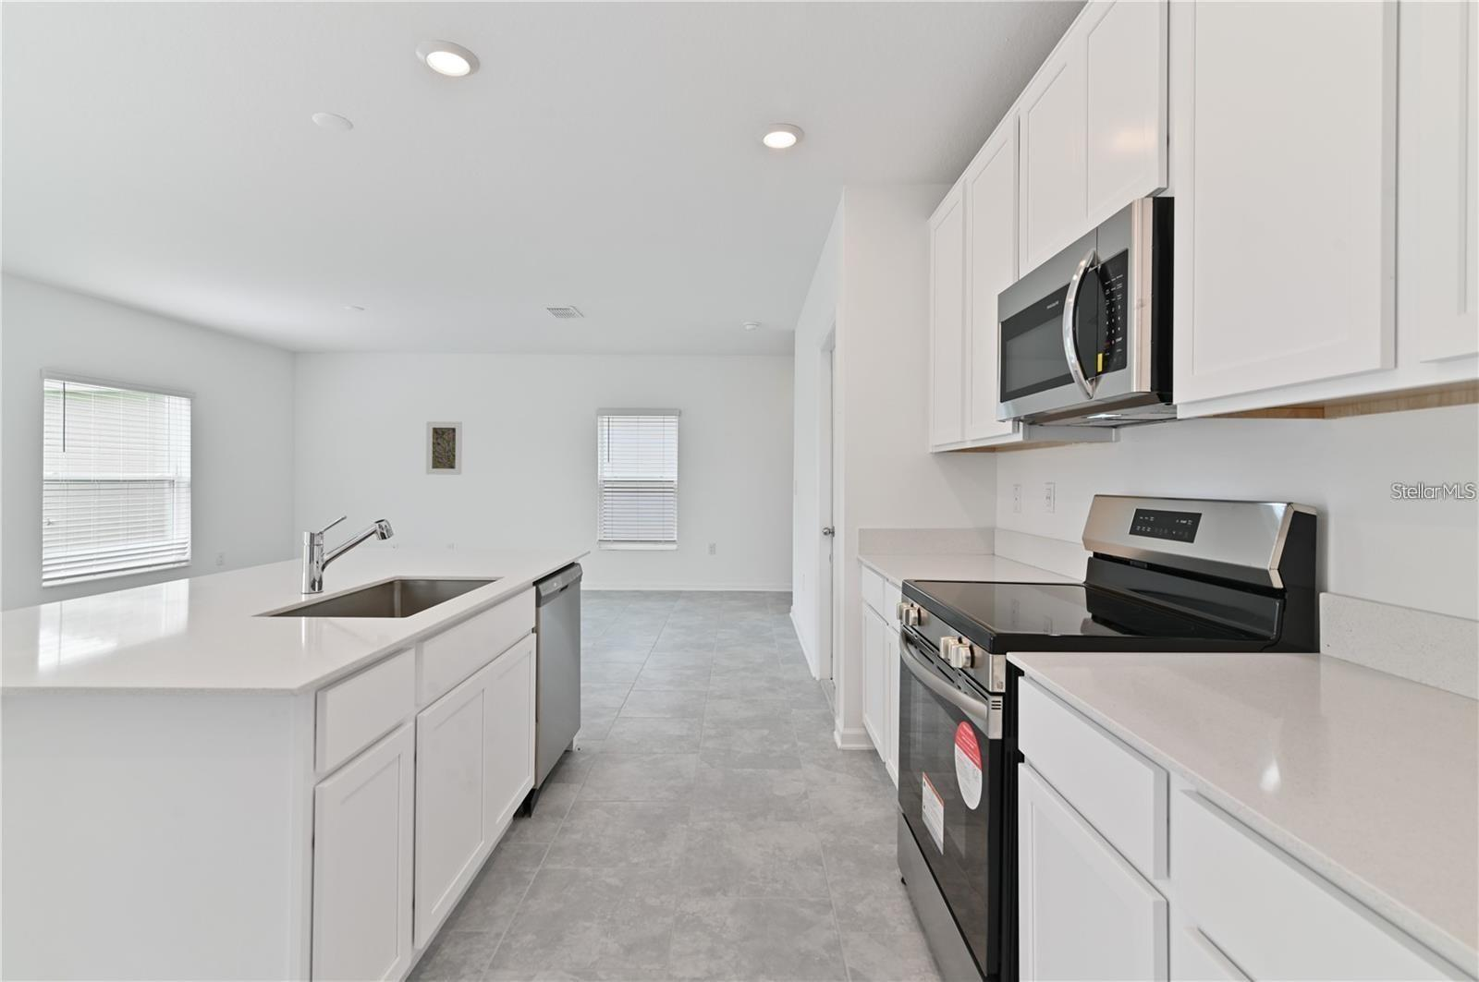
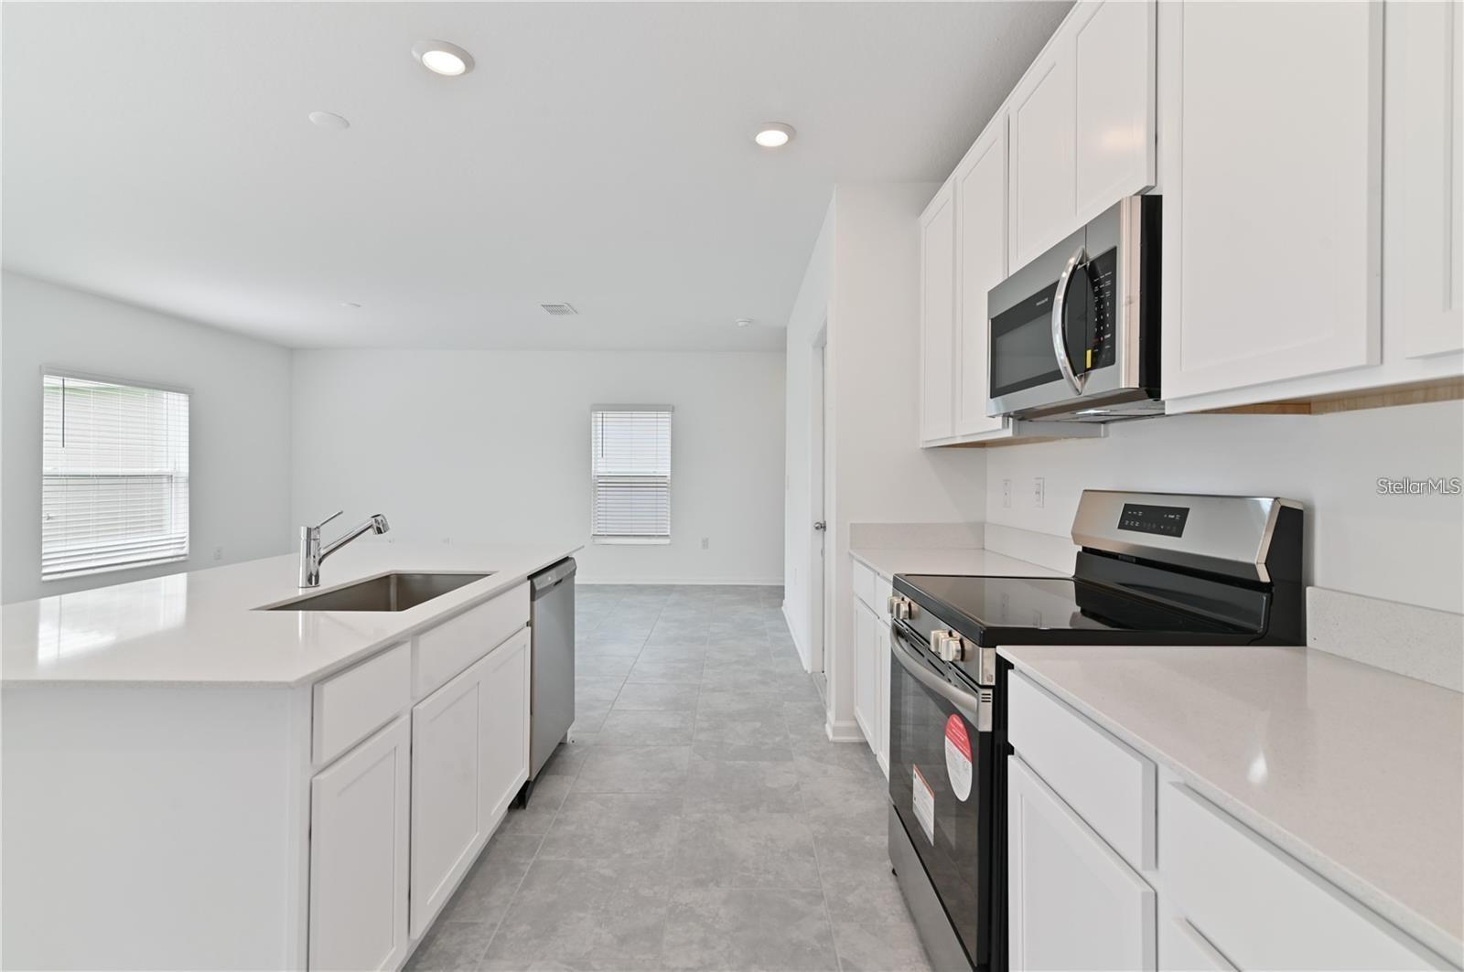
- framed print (444, 448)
